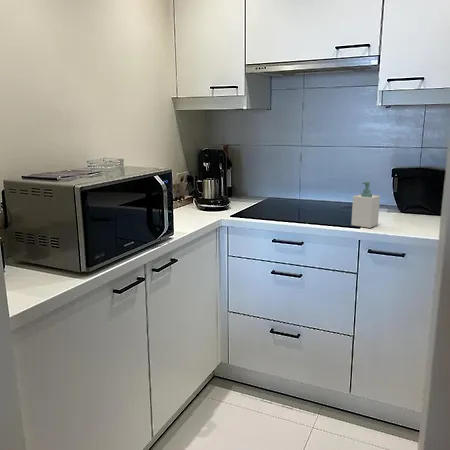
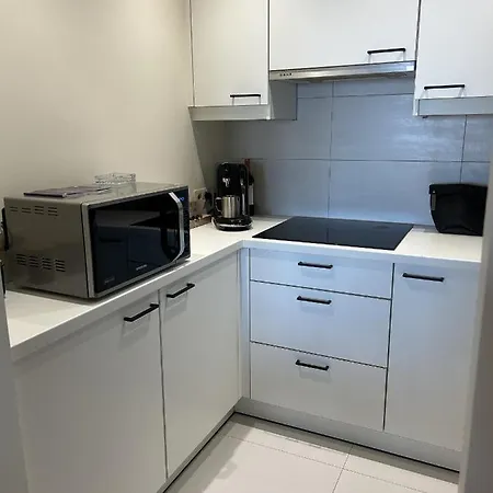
- soap bottle (365, 203)
